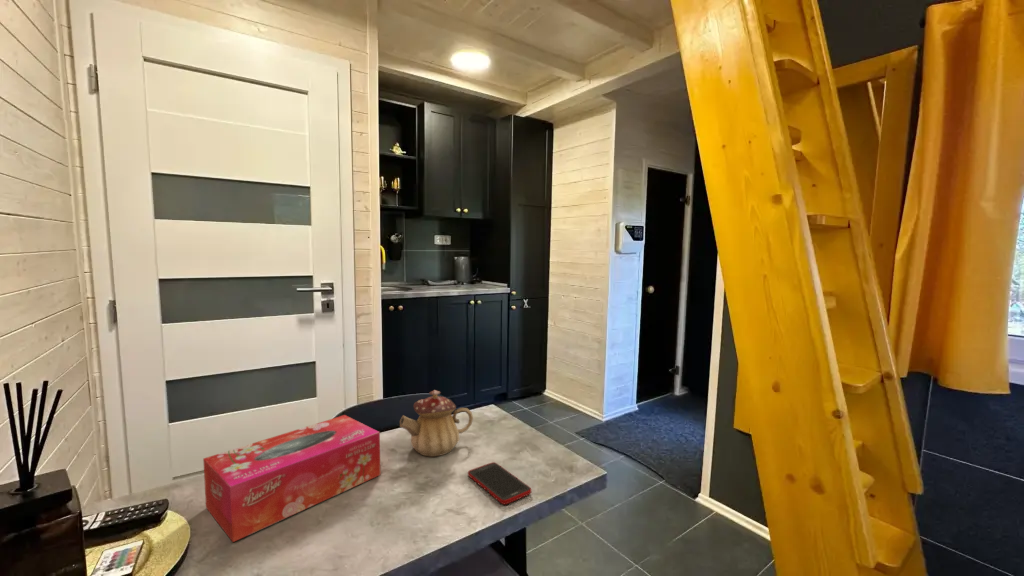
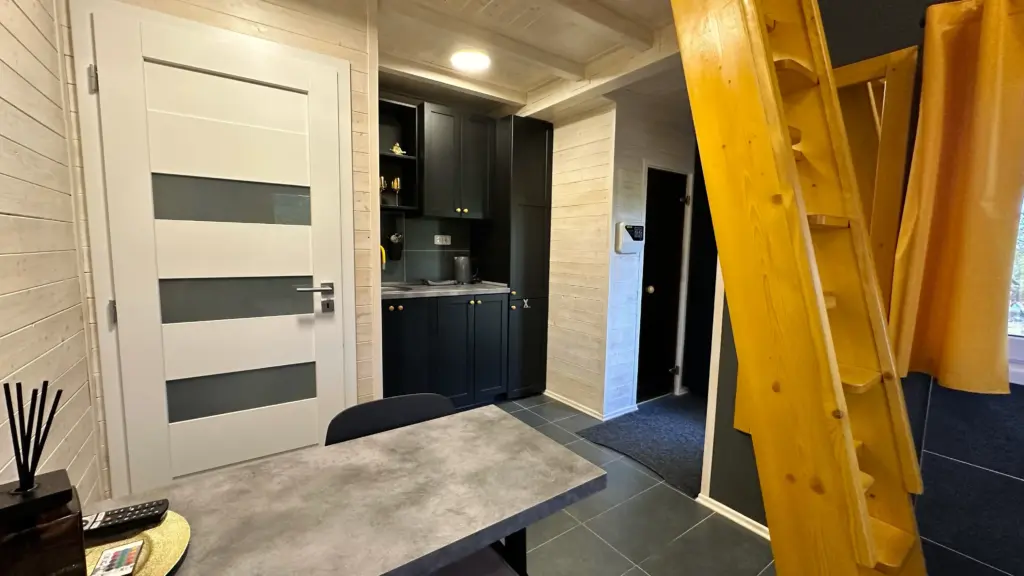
- teapot (438, 418)
- cell phone (498, 481)
- tissue box (298, 467)
